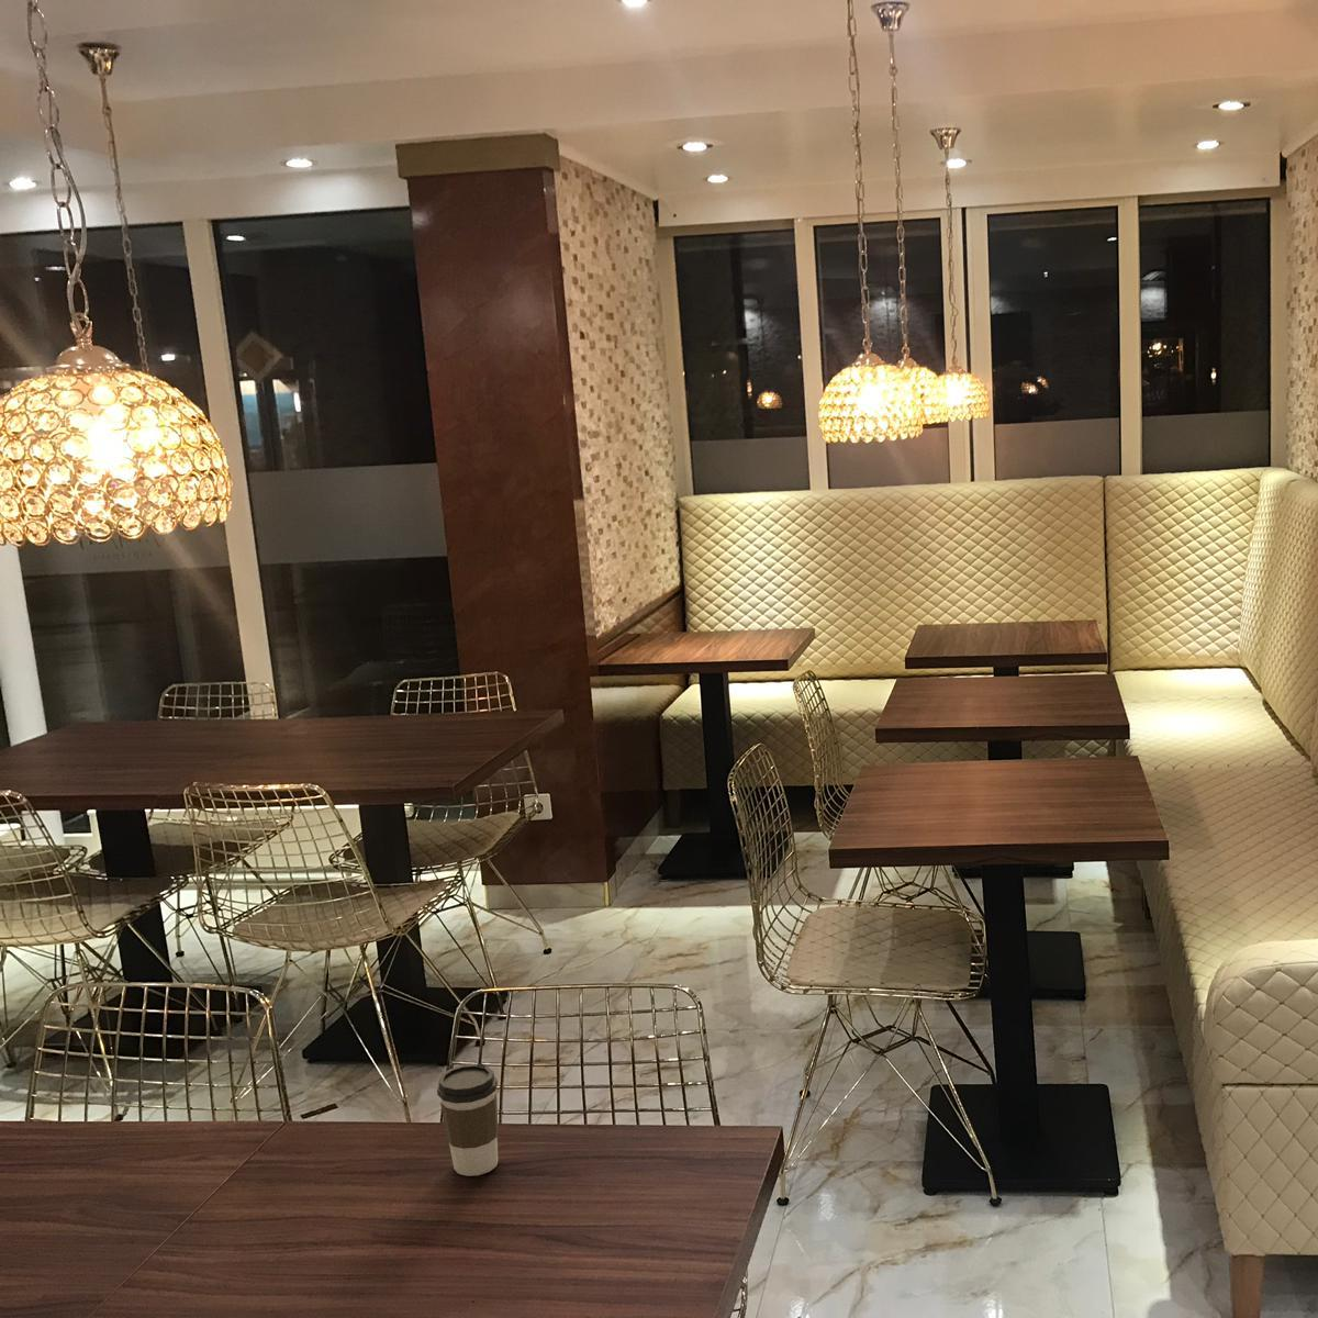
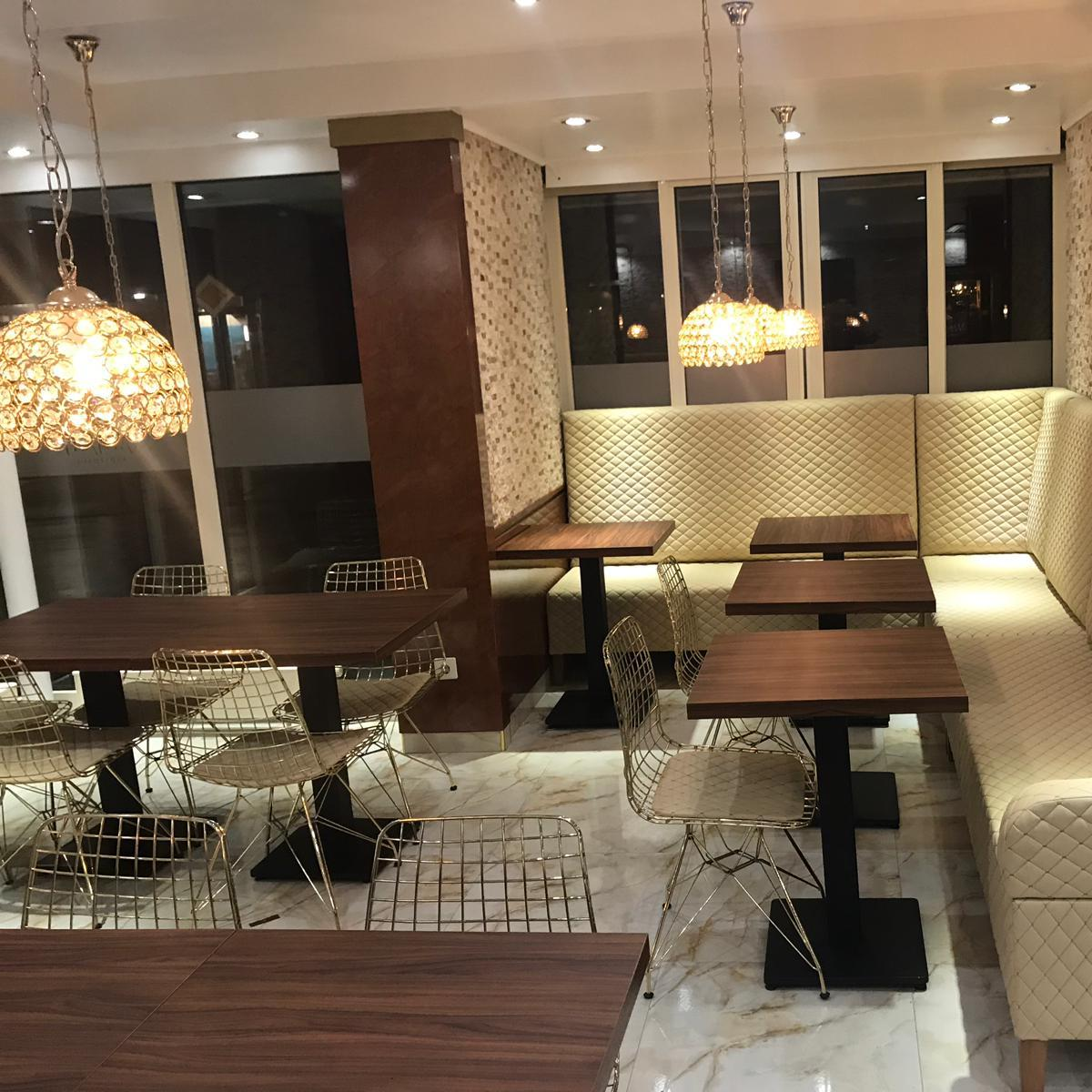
- coffee cup (470, 1120)
